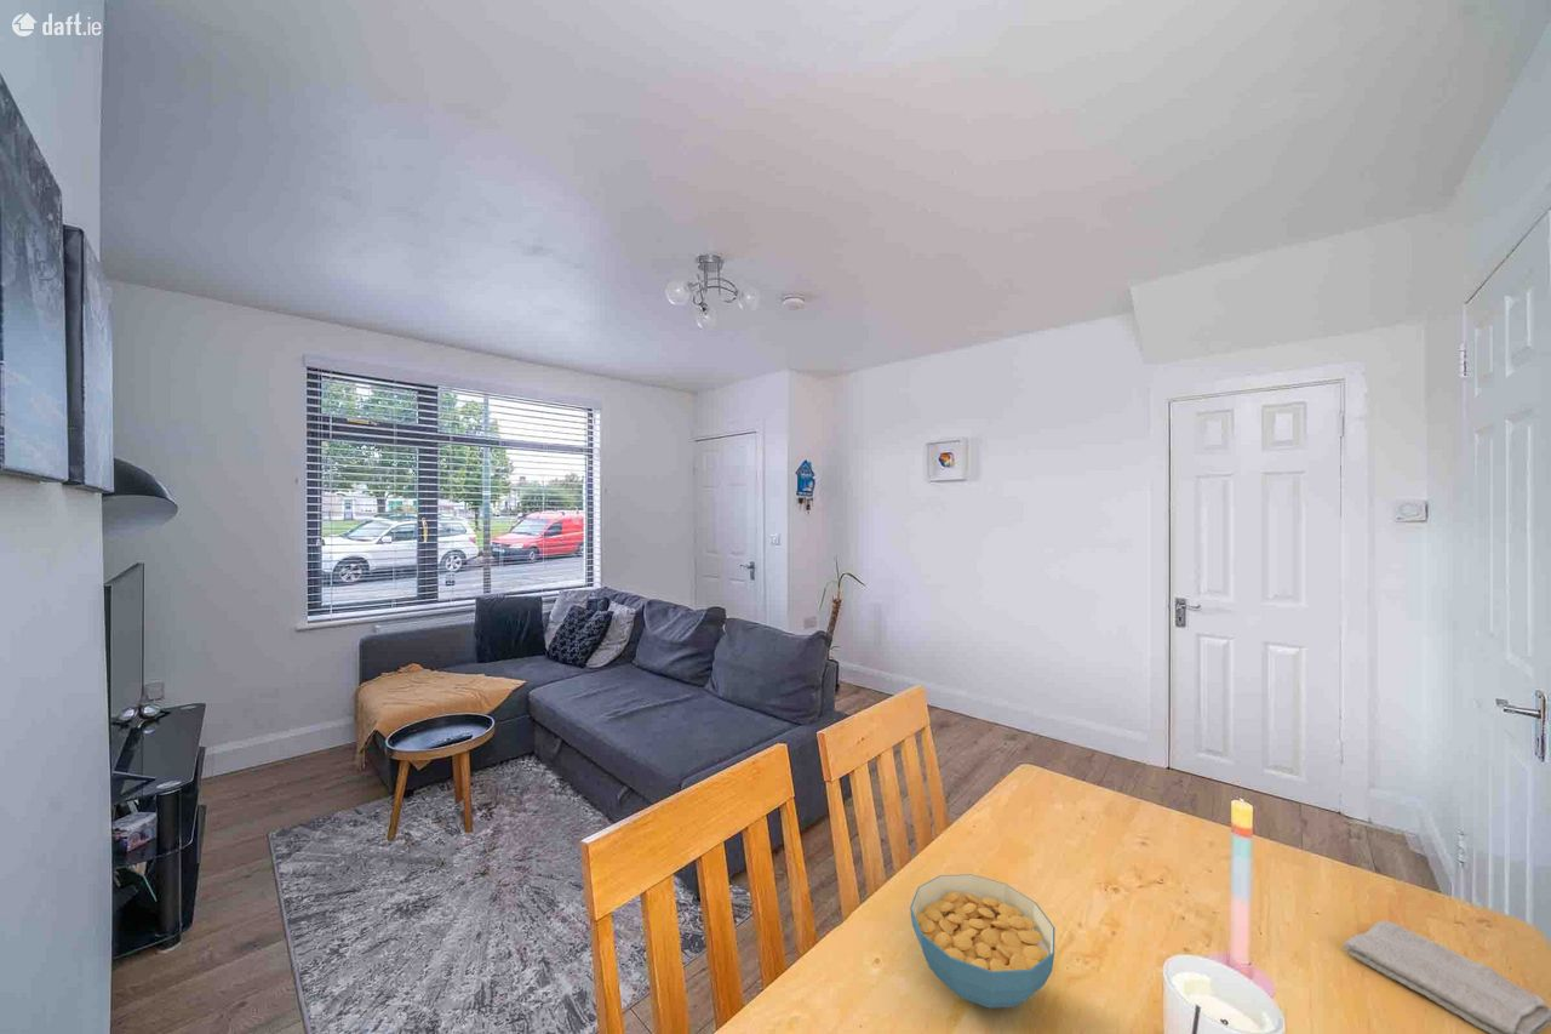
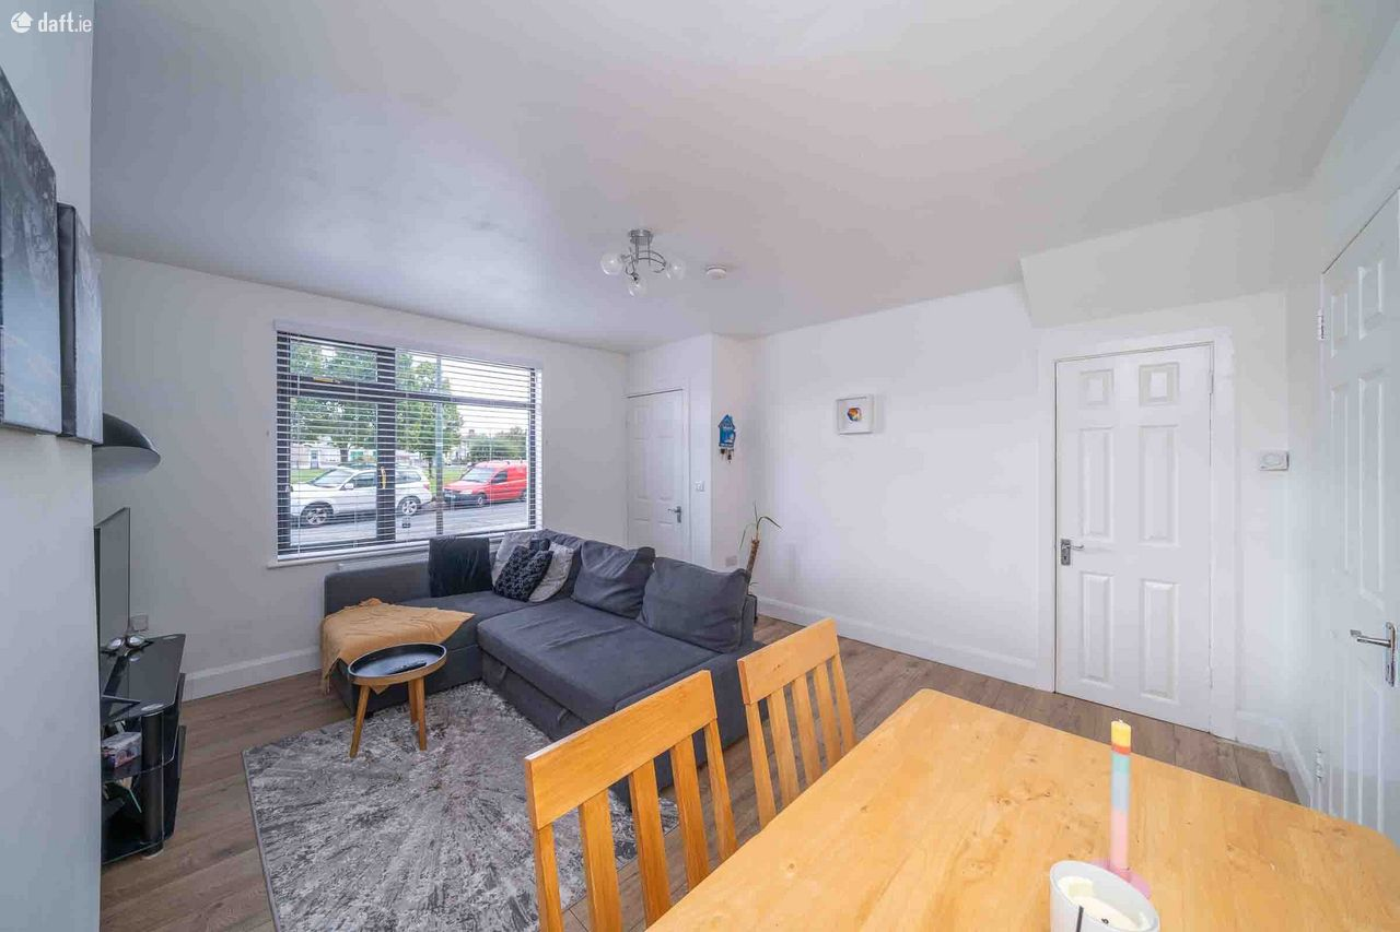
- washcloth (1442, 975)
- cereal bowl (980, 950)
